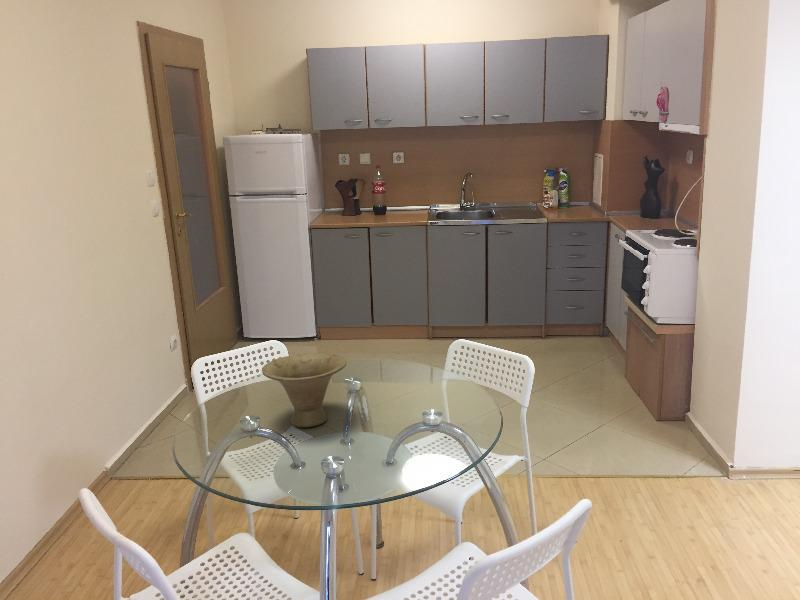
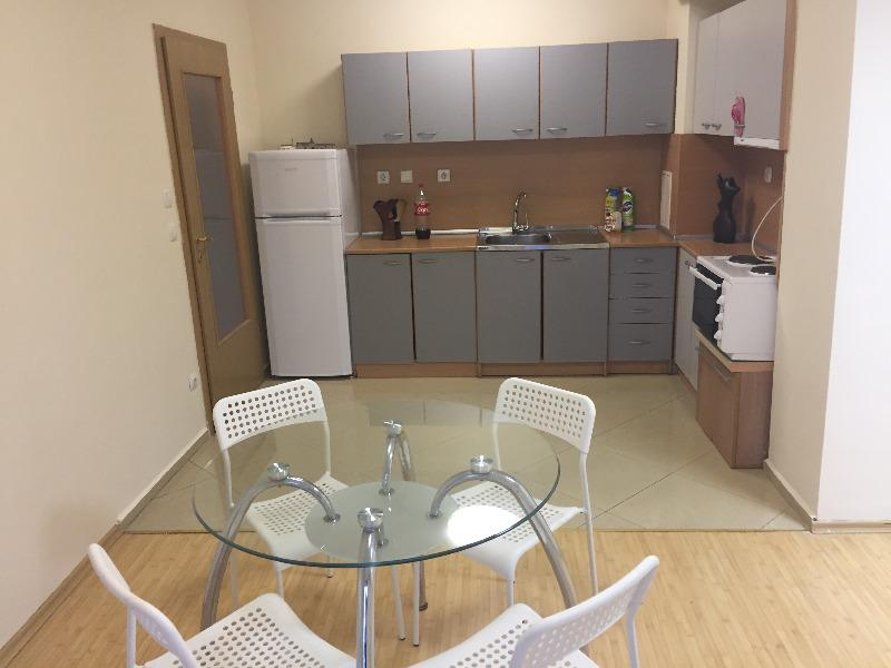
- bowl (306, 392)
